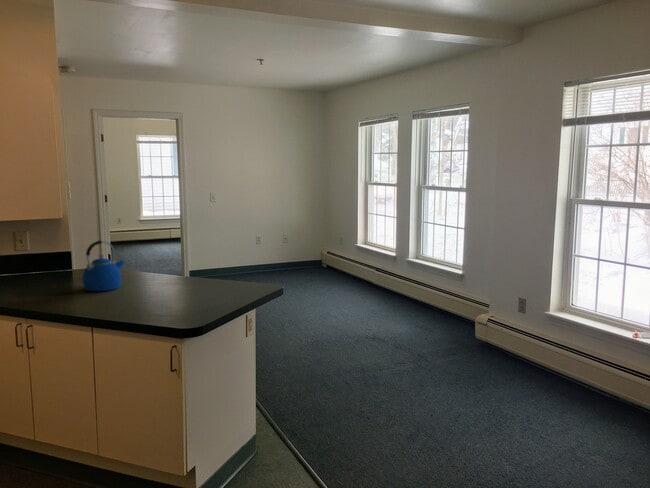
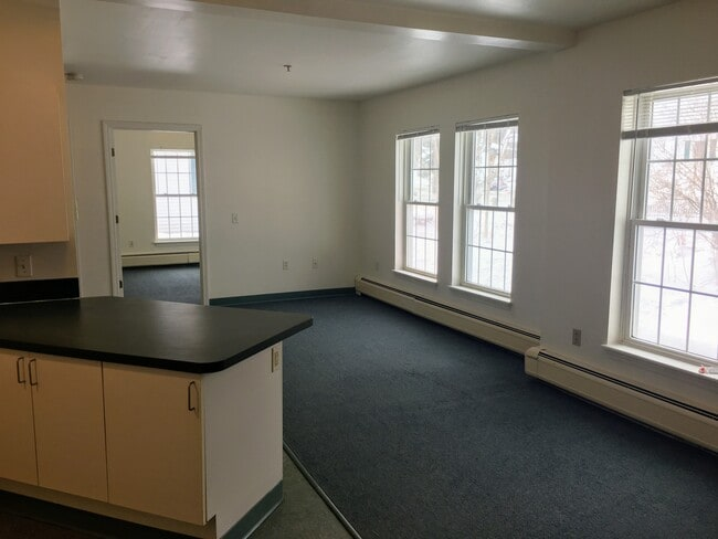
- kettle (105, 263)
